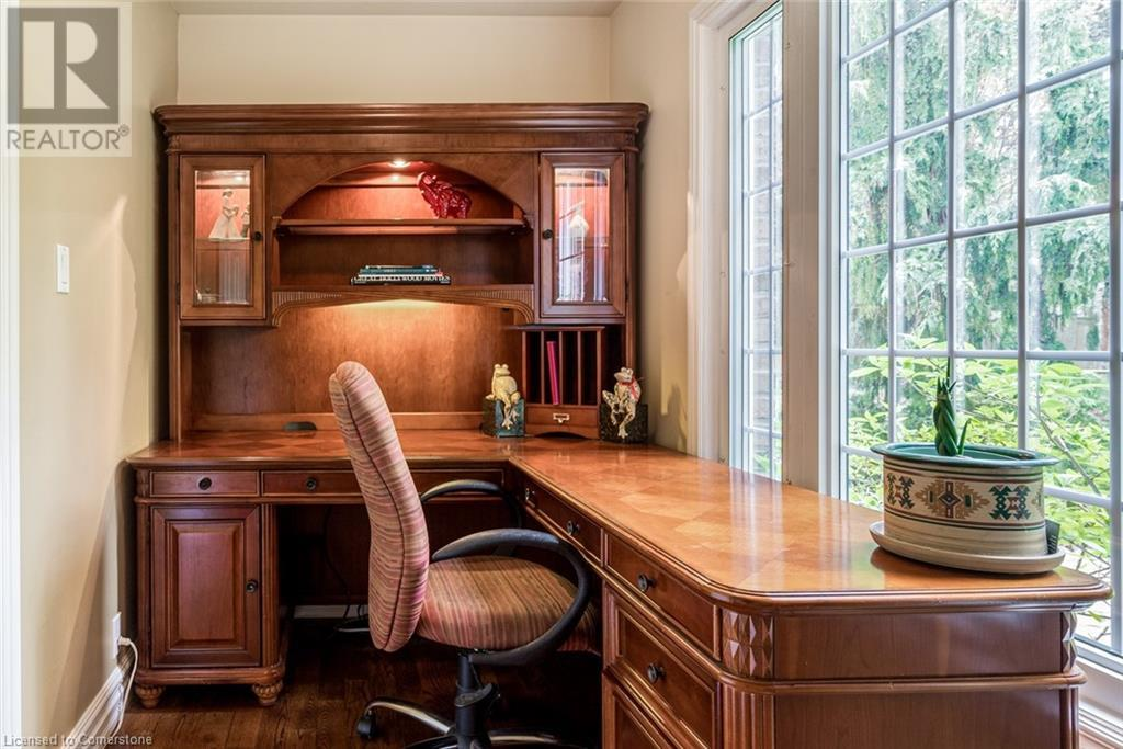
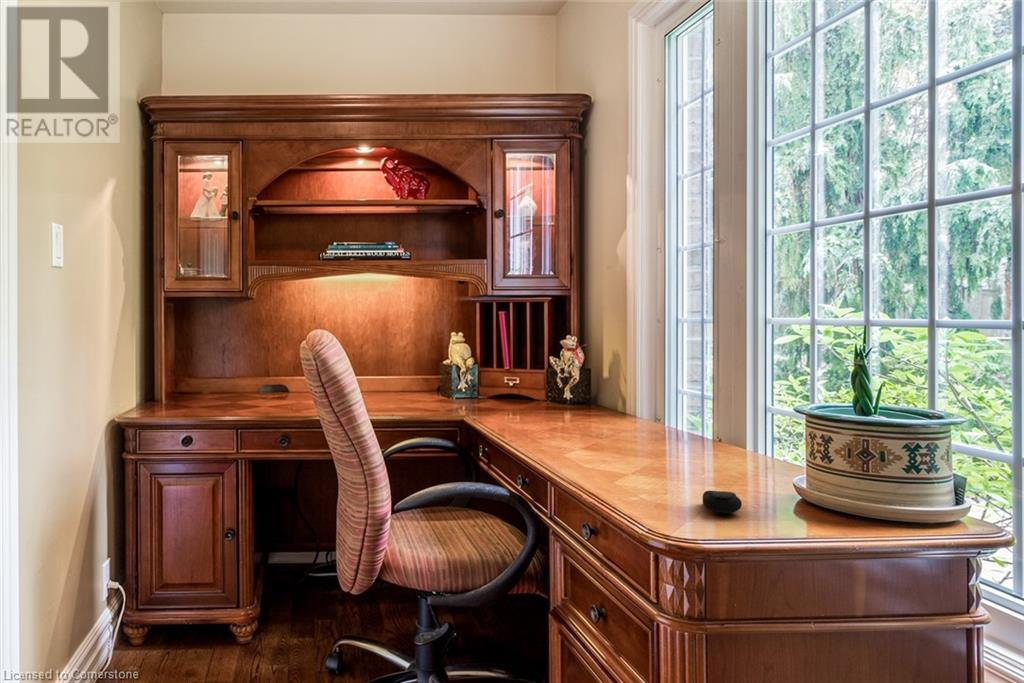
+ computer mouse (720, 499)
